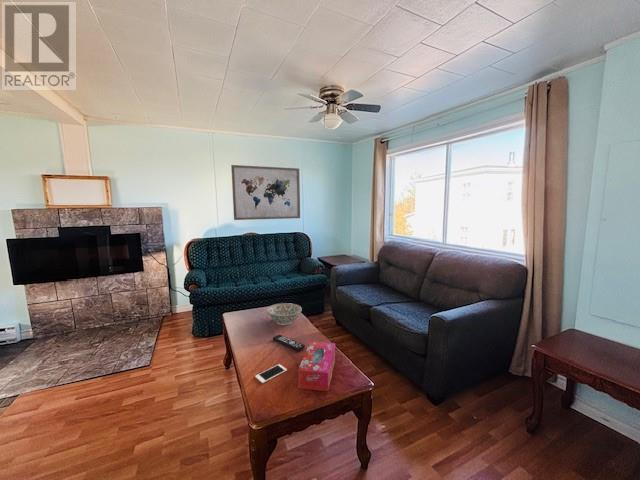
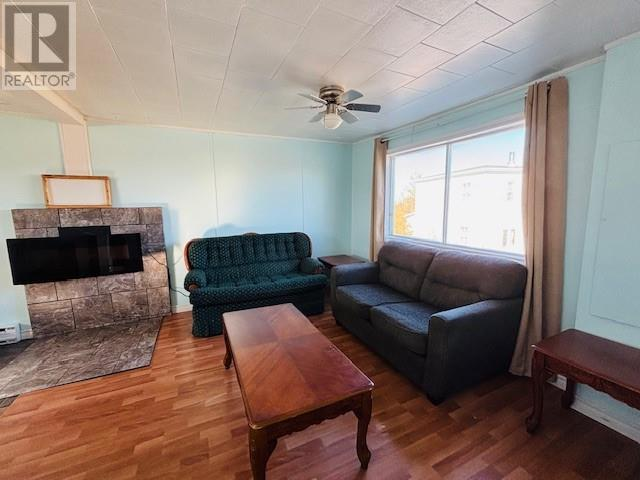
- cell phone (271, 373)
- tissue box (318, 363)
- decorative bowl (284, 315)
- wall art (267, 193)
- remote control (288, 342)
